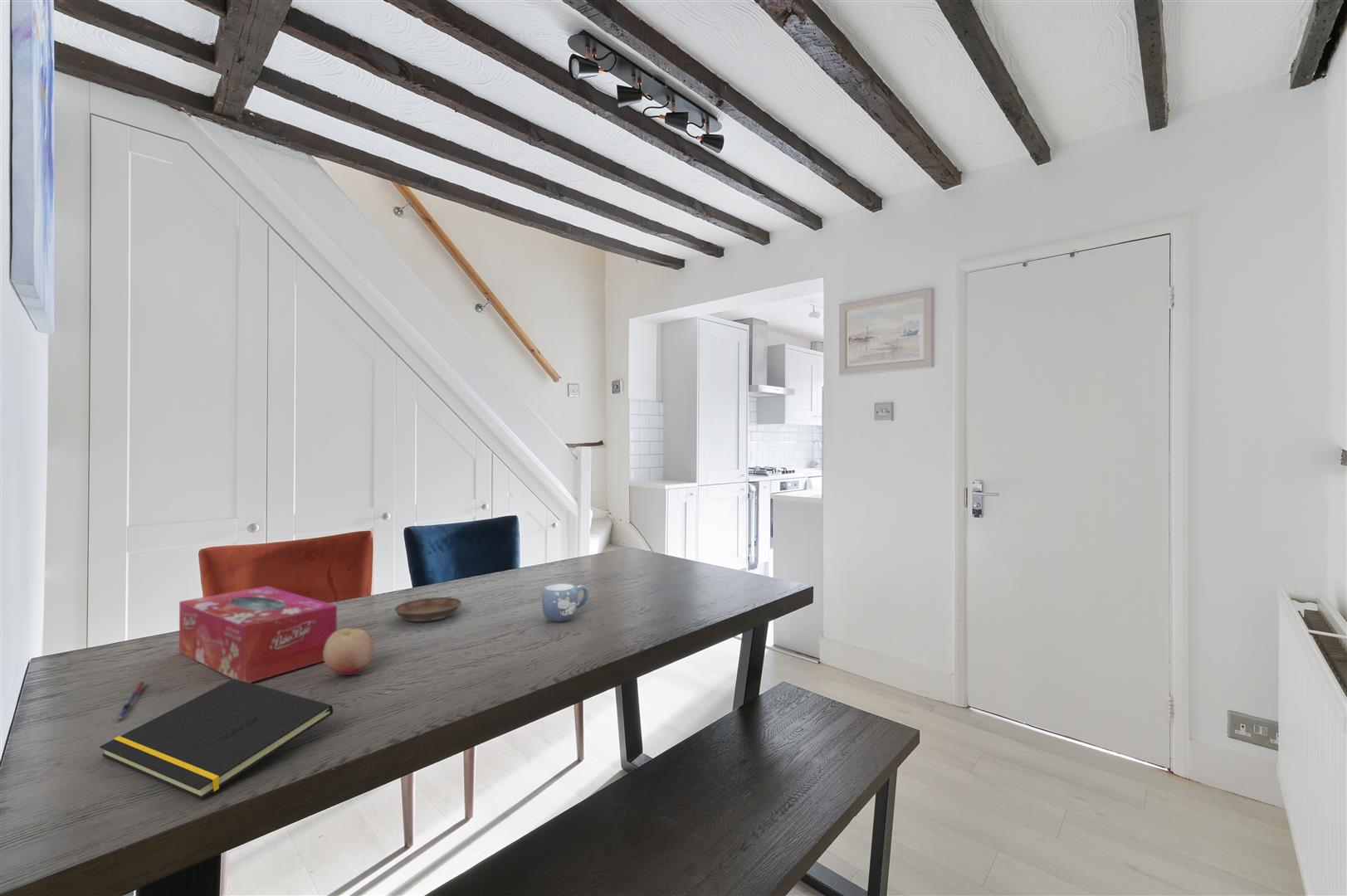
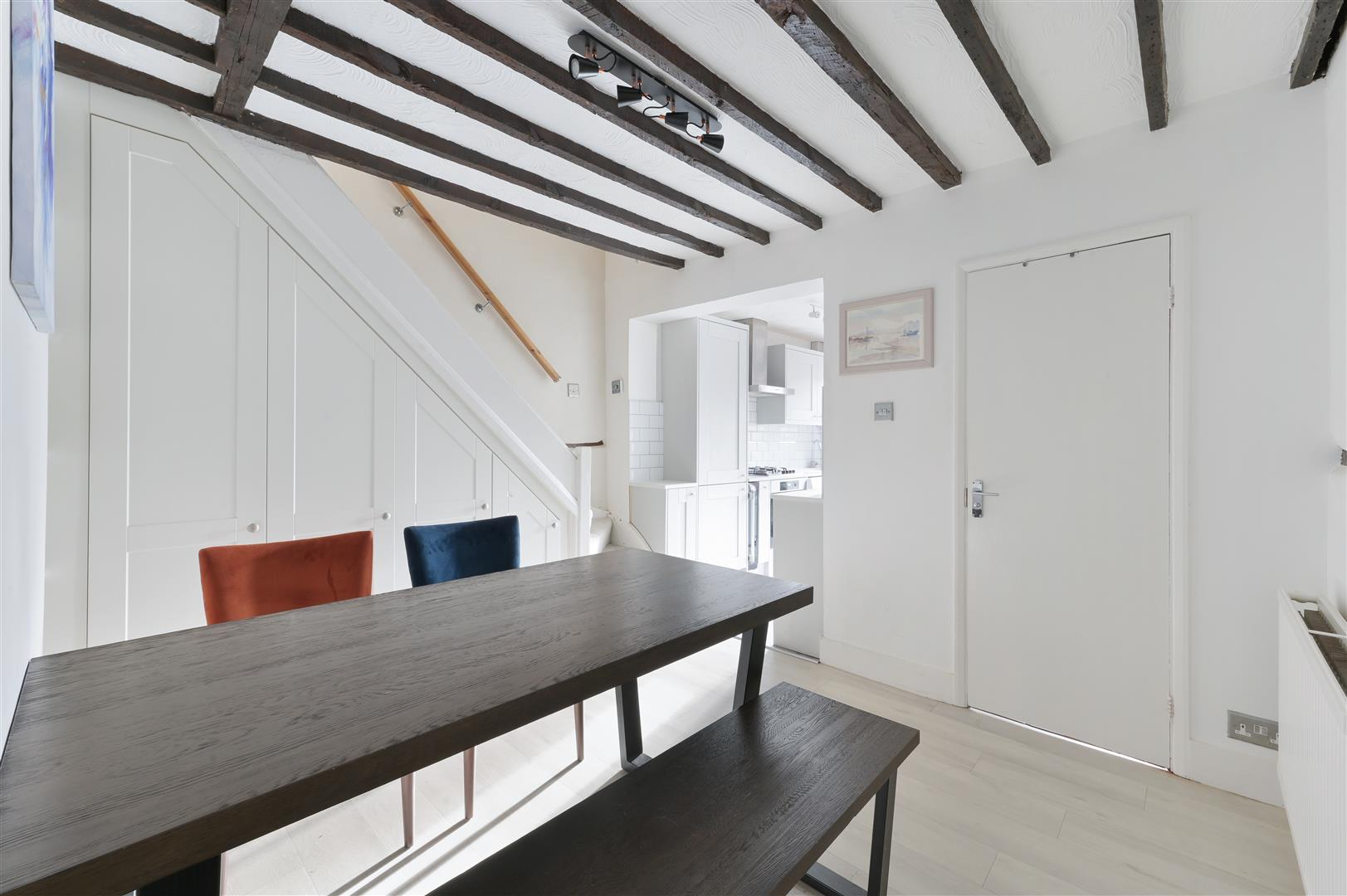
- notepad (220, 729)
- mug (566, 601)
- pen (130, 699)
- tissue box (256, 629)
- fruit (348, 651)
- saucer (428, 610)
